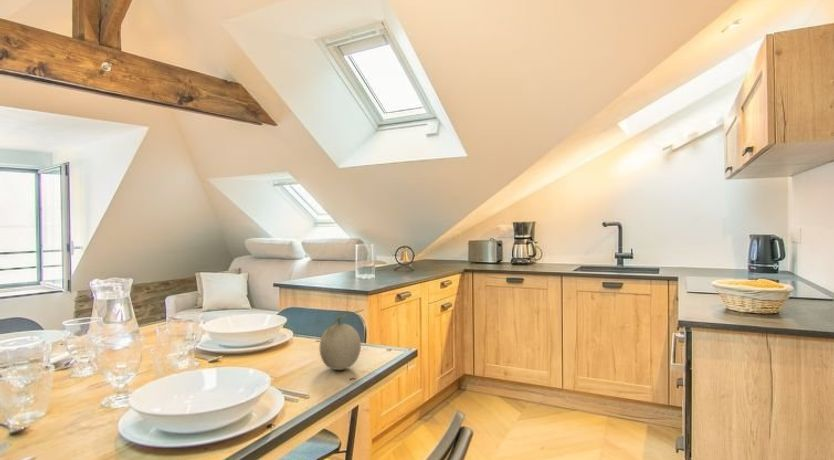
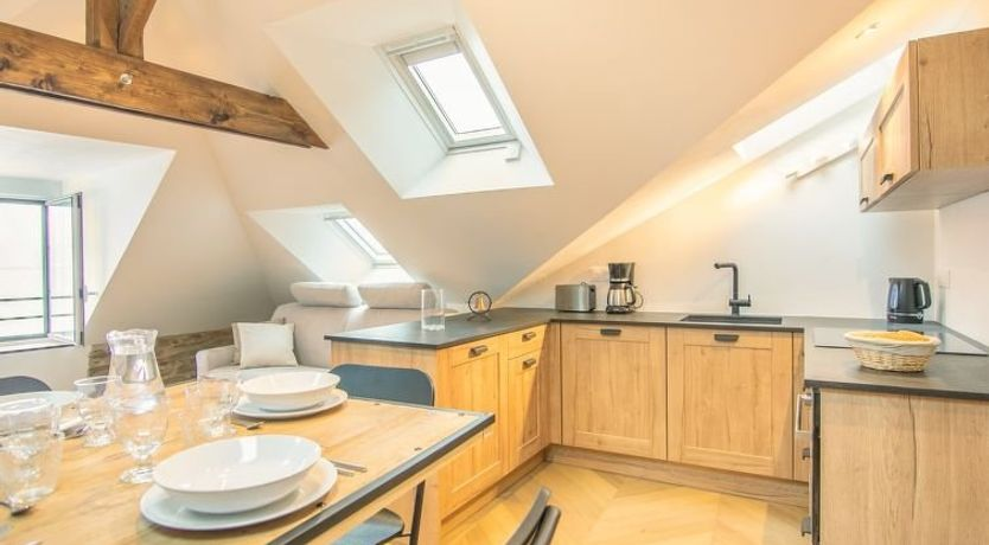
- fruit (339, 340)
